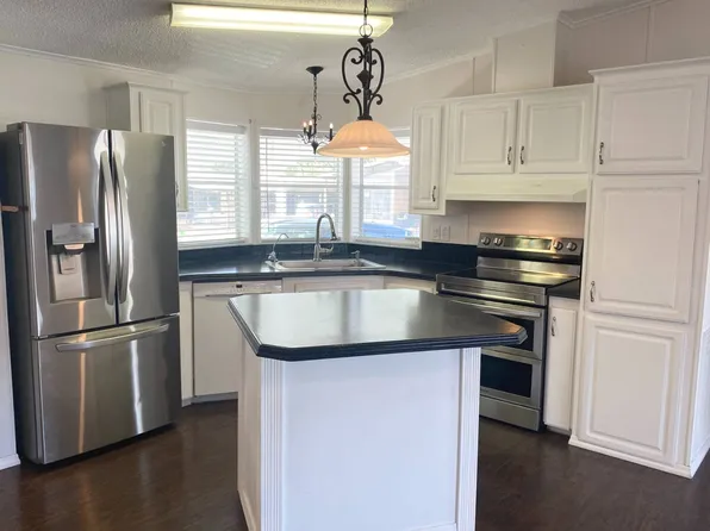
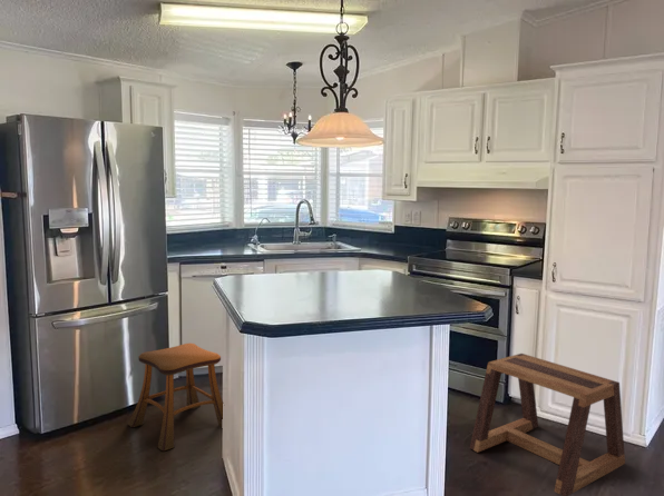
+ stool (536, 414)
+ stool (179, 389)
